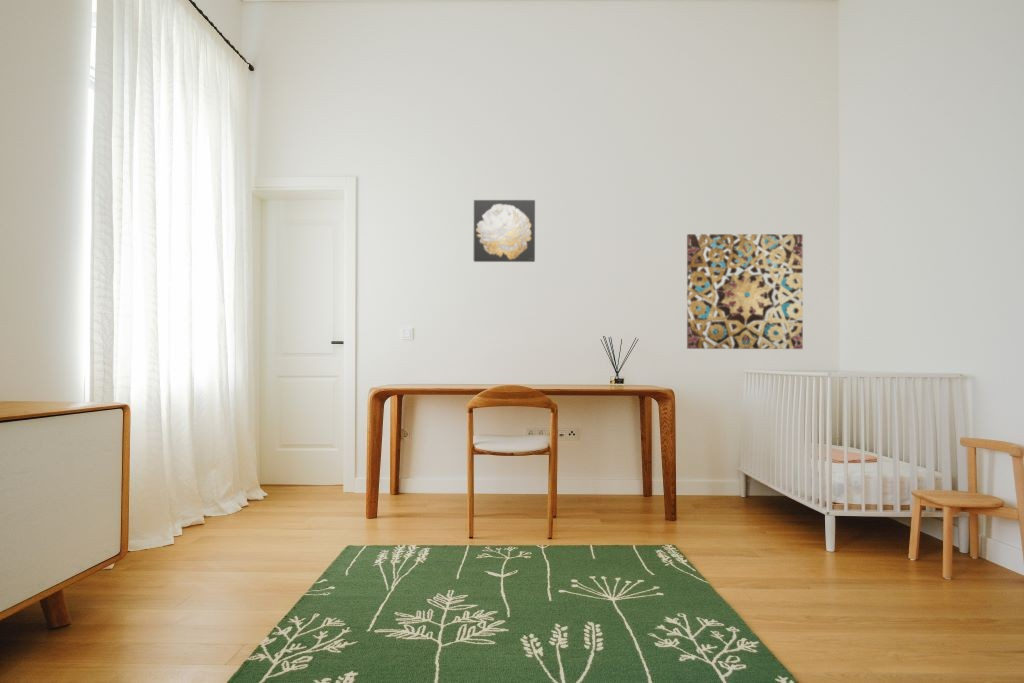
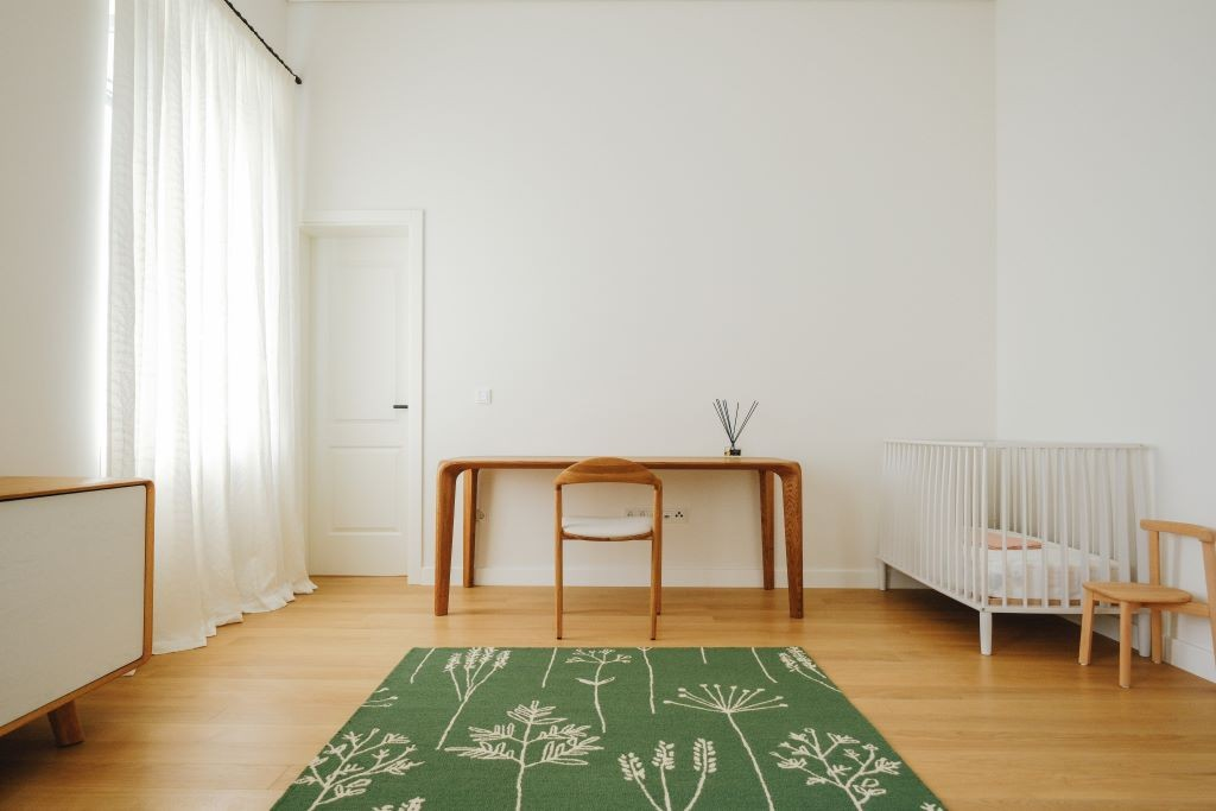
- wall art (744, 291)
- wall art (504, 231)
